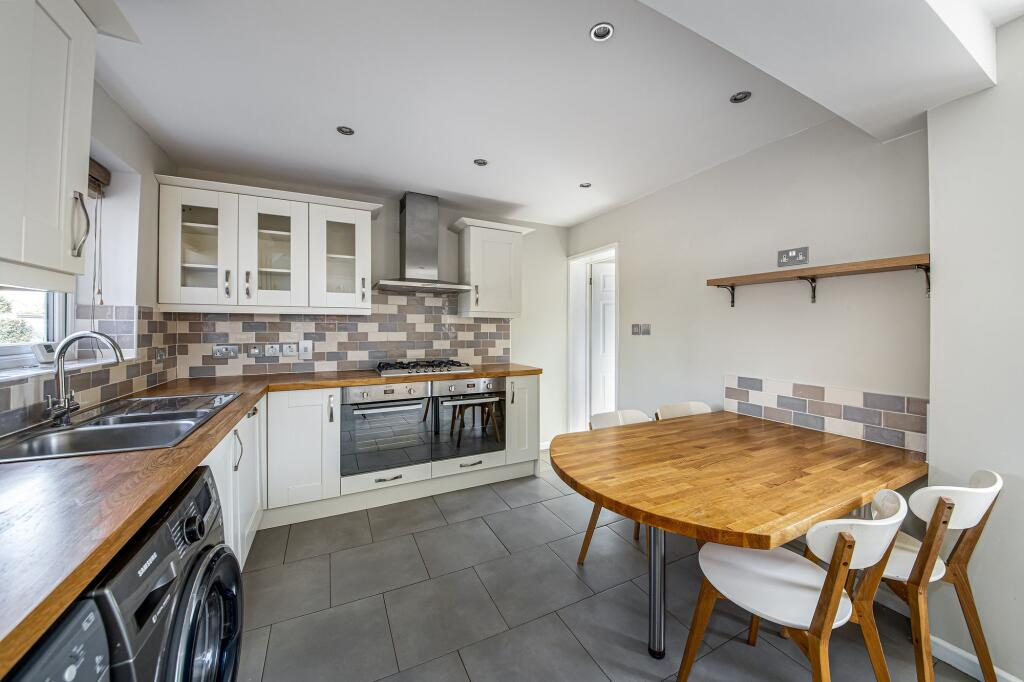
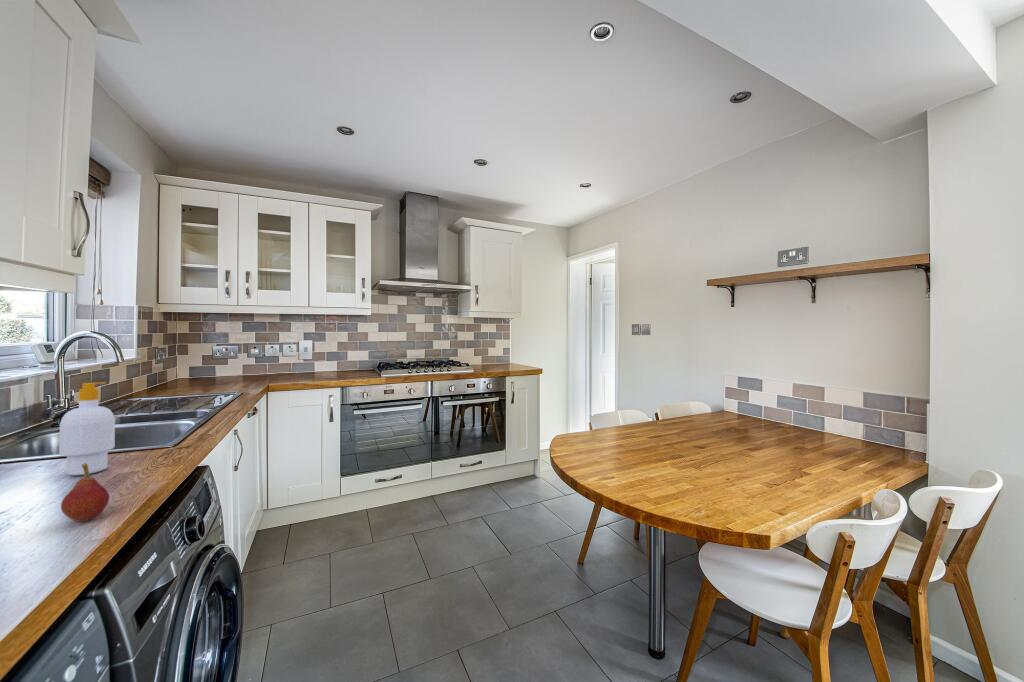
+ soap bottle (88, 427)
+ fruit (85, 490)
